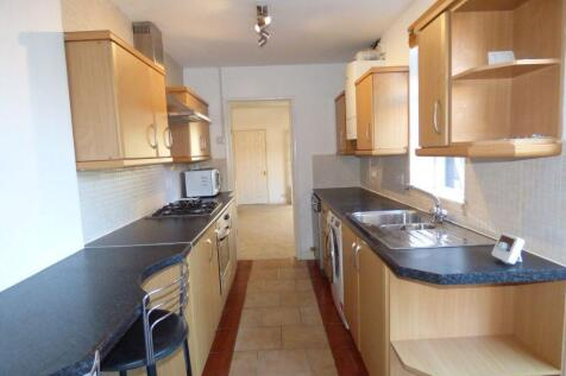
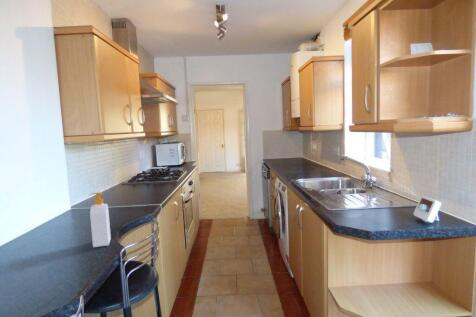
+ soap bottle (99, 218)
